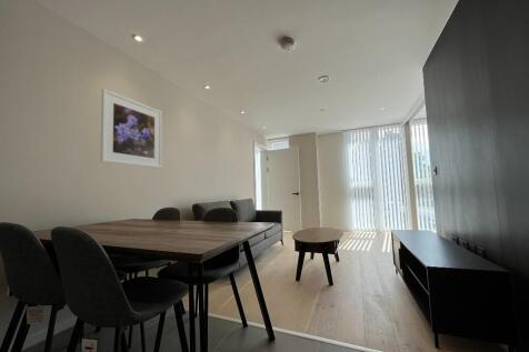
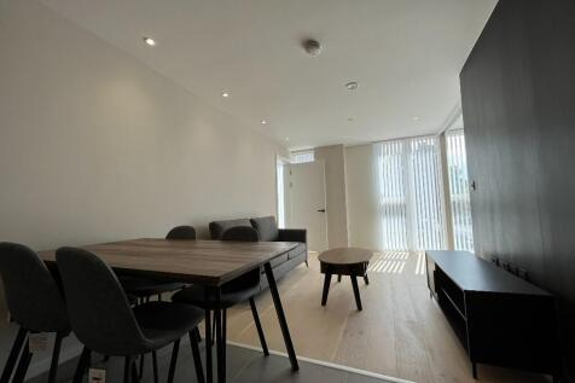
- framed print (134, 132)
